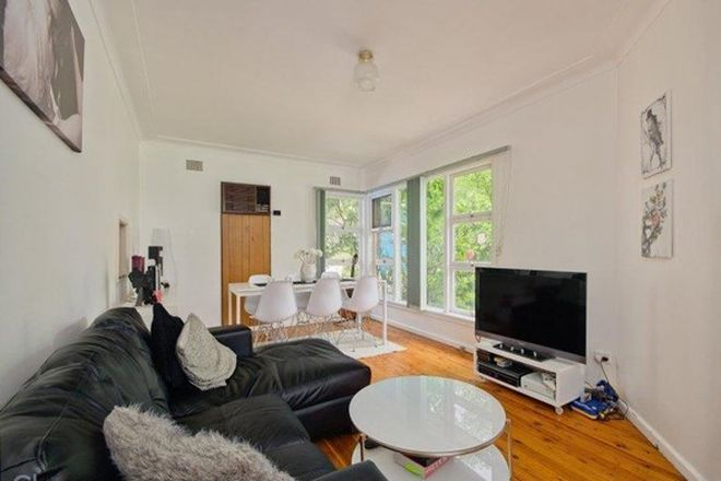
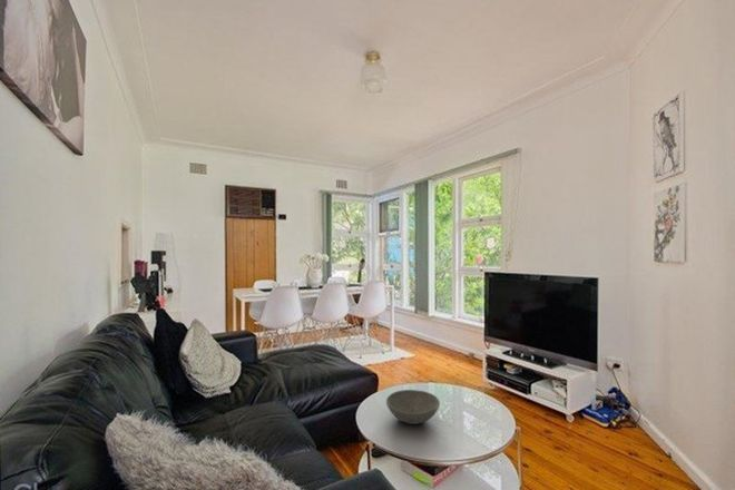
+ bowl (412, 409)
